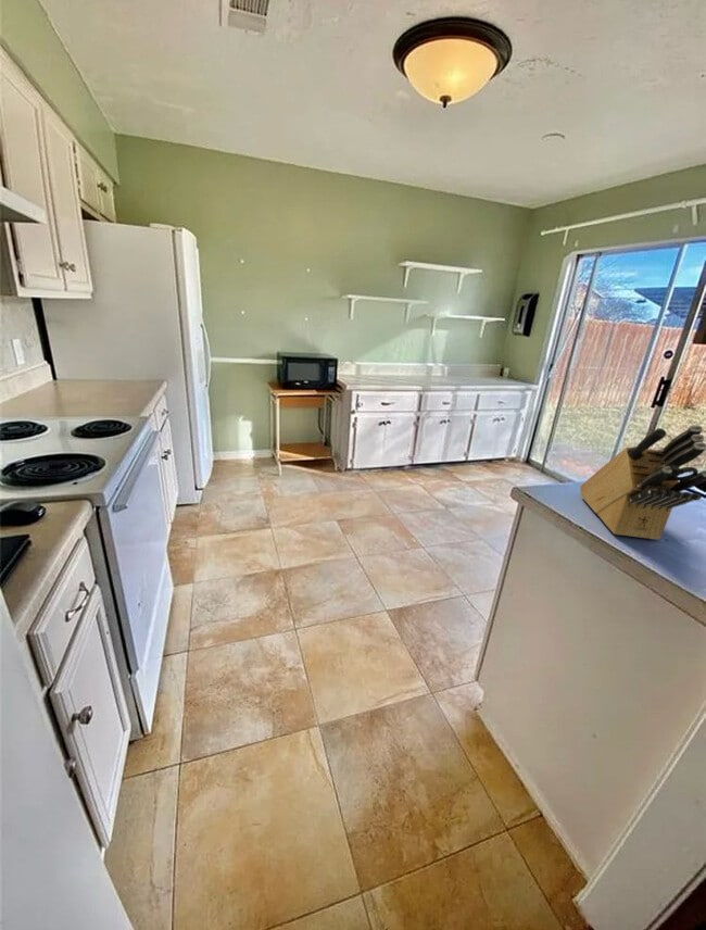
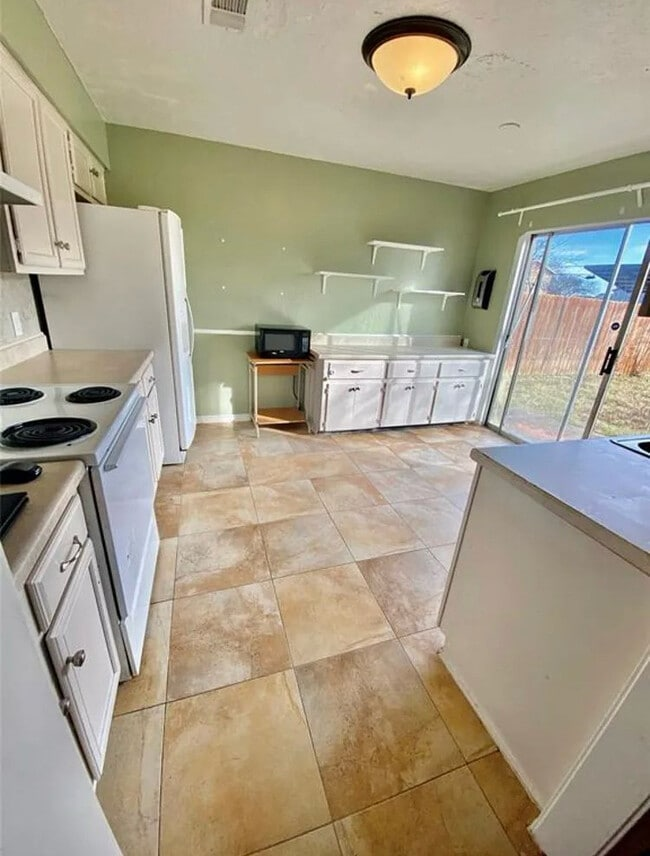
- knife block (639, 470)
